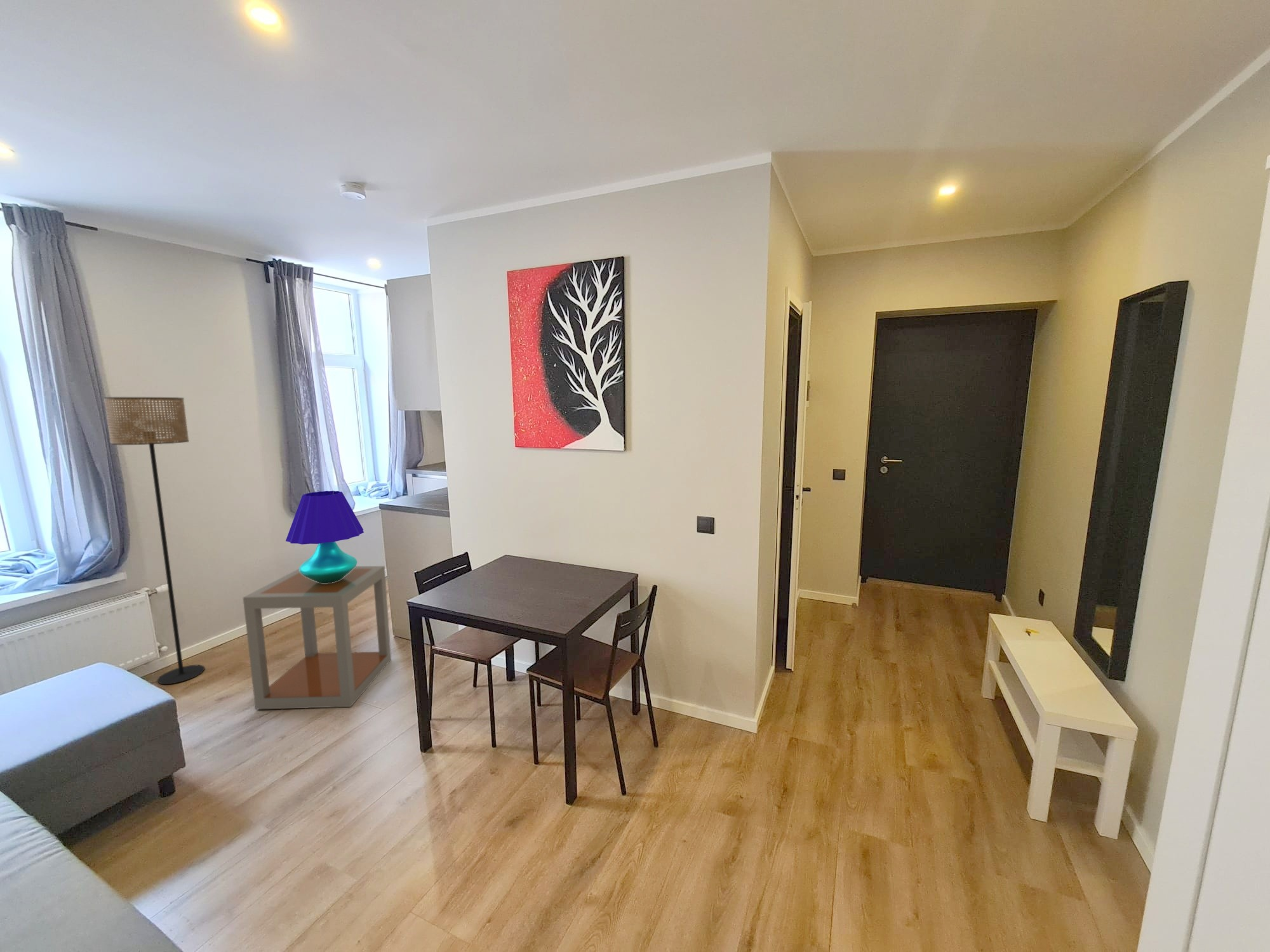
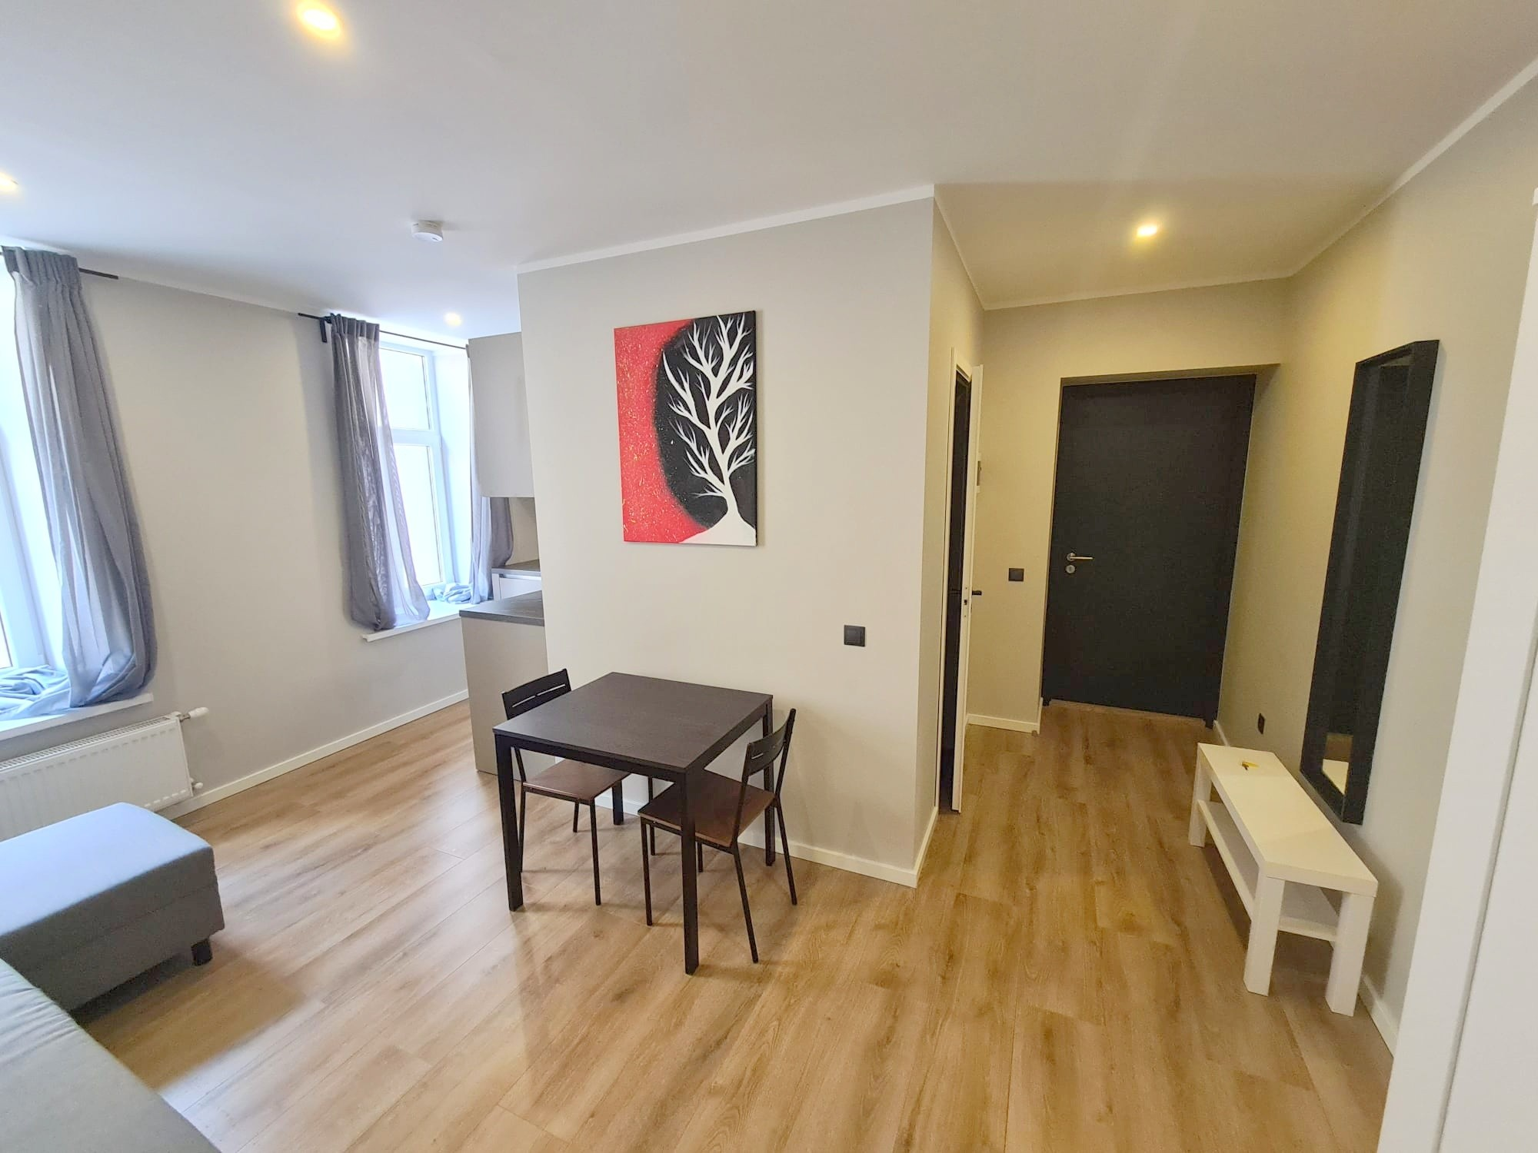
- floor lamp (164, 541)
- side table (316, 632)
- table lamp (326, 537)
